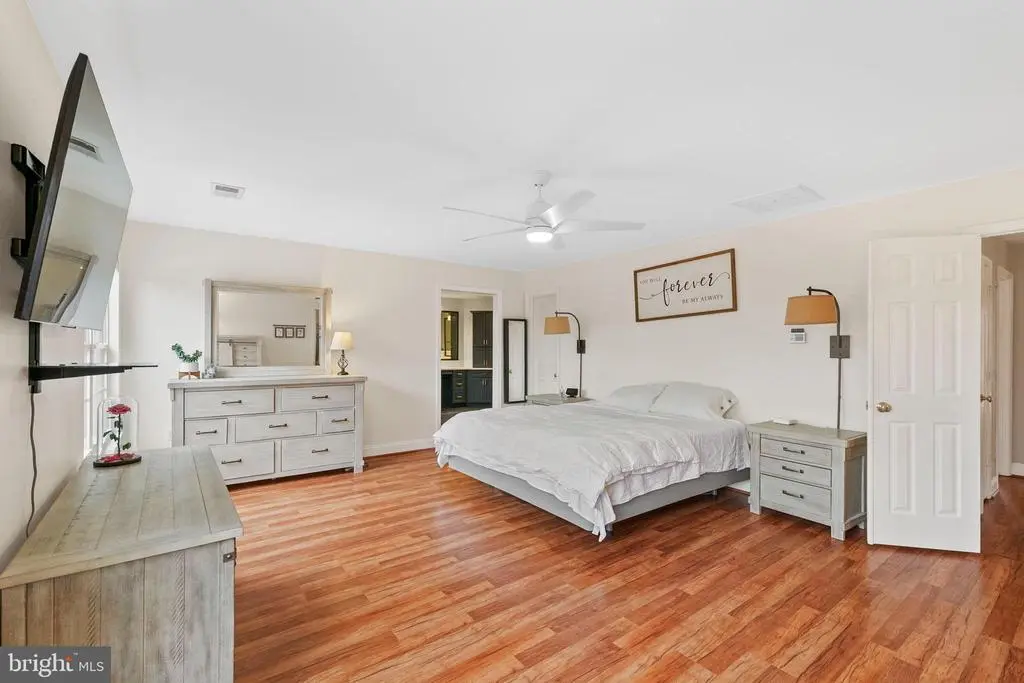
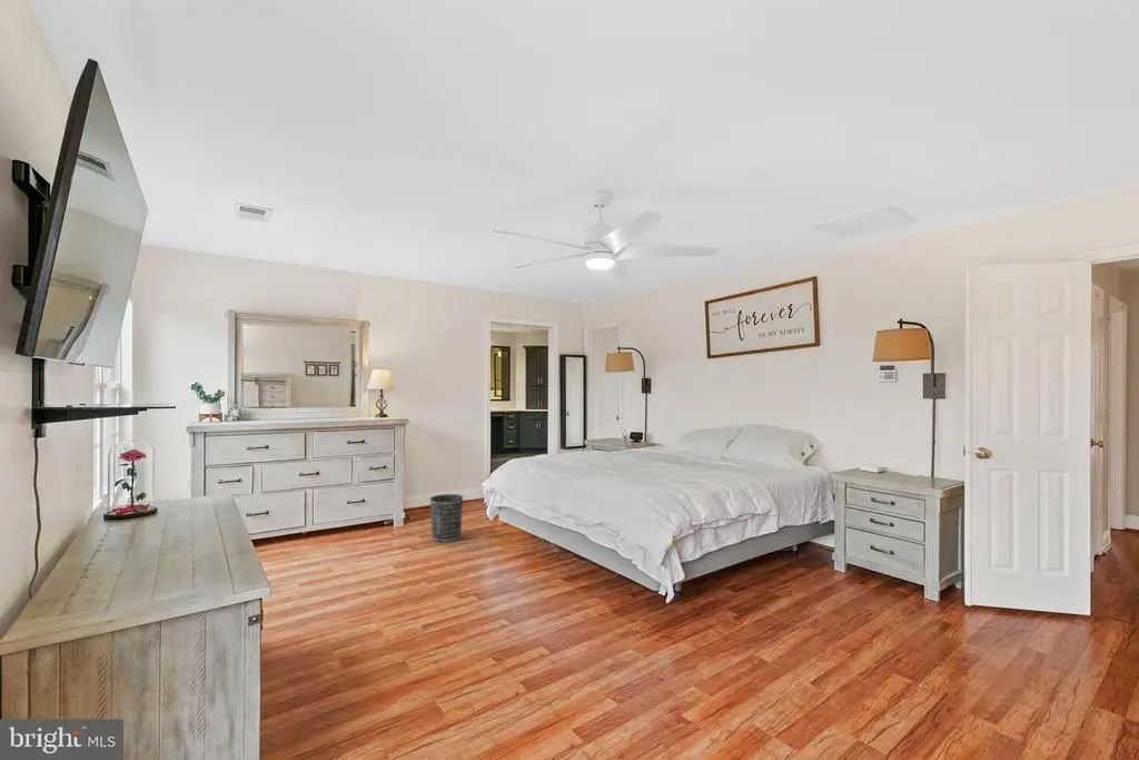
+ wastebasket (446, 517)
